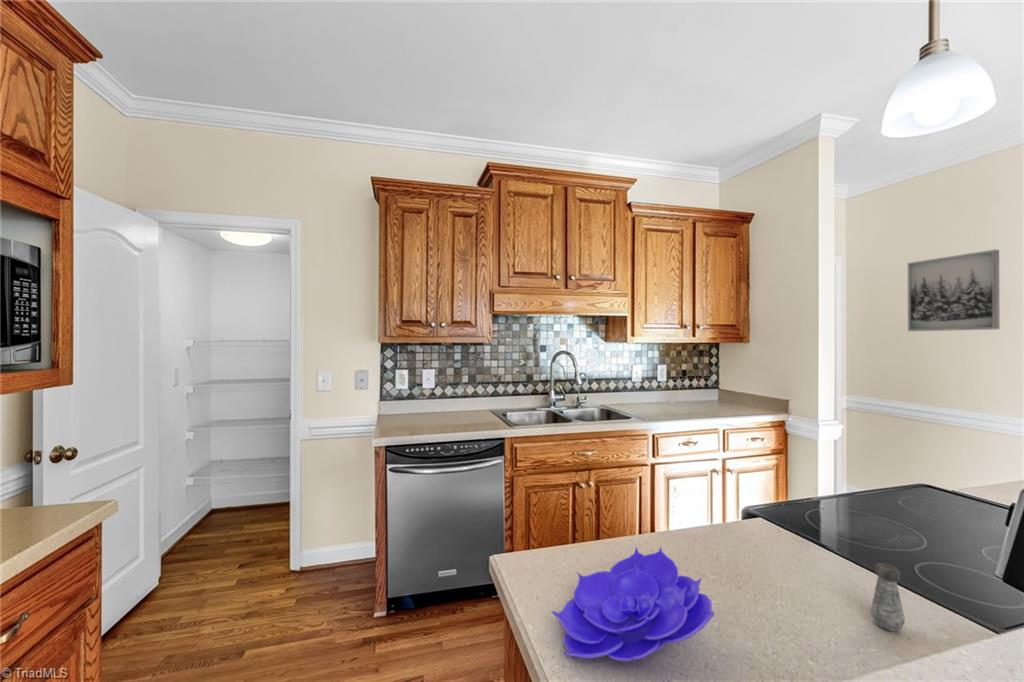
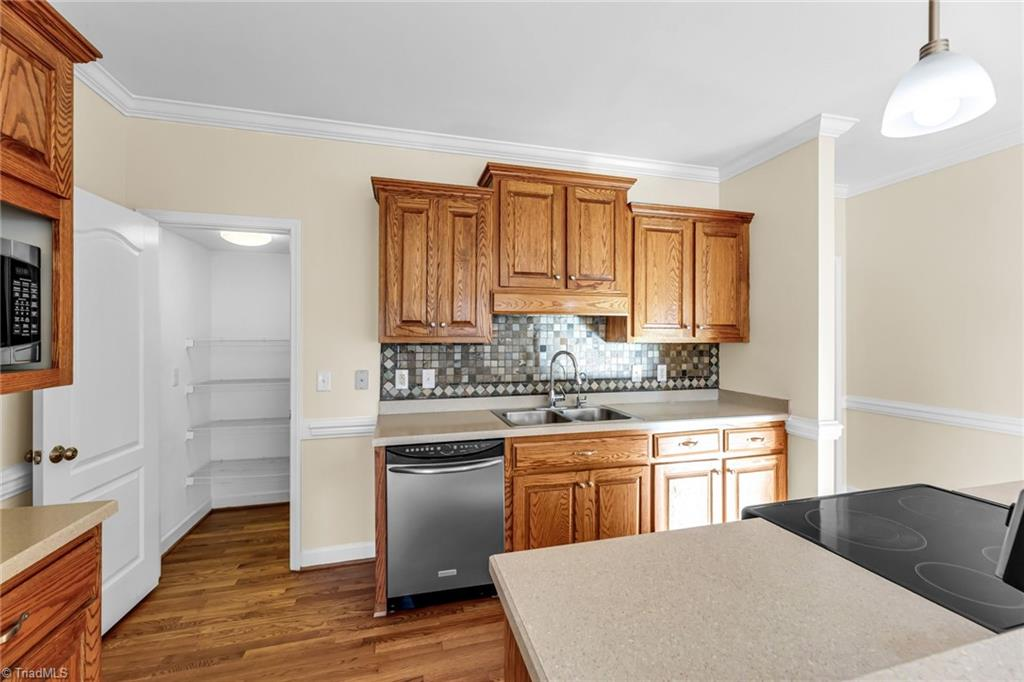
- wall art (950, 293)
- decorative bowl (626, 599)
- salt shaker (887, 595)
